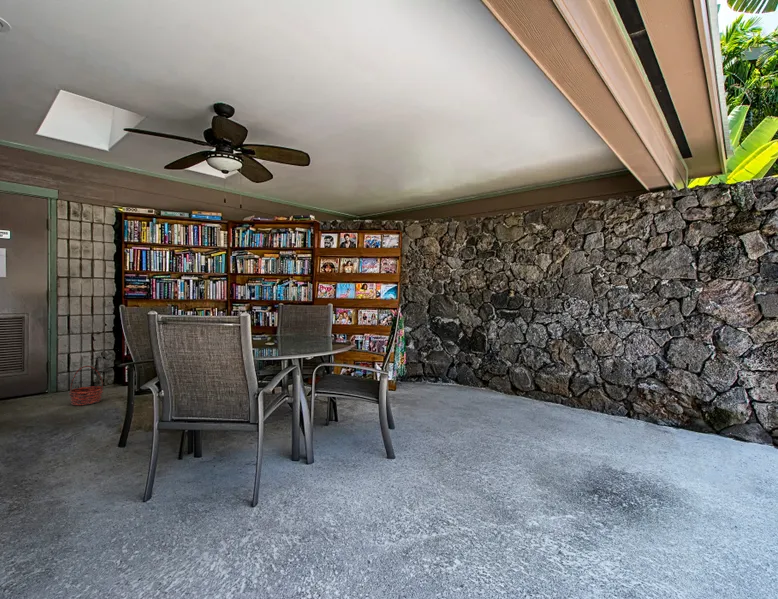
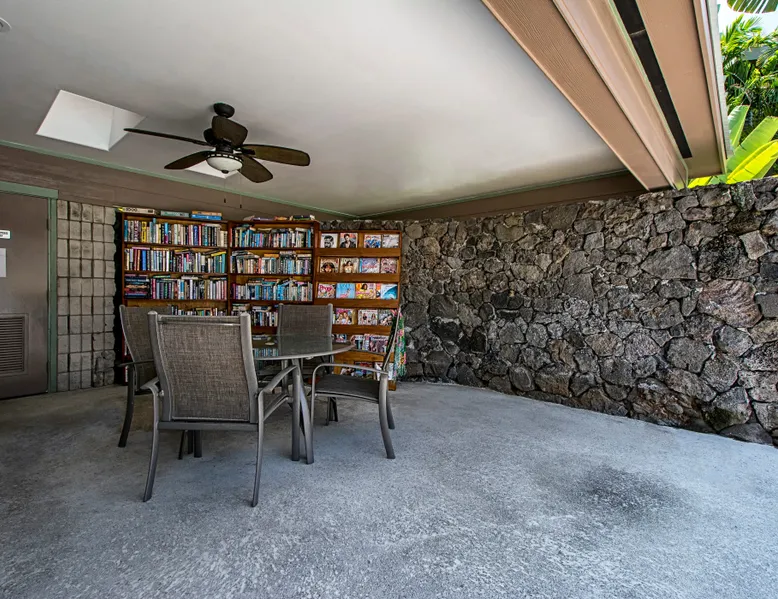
- basket (86, 387)
